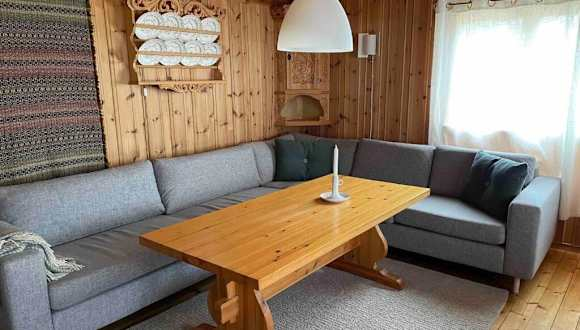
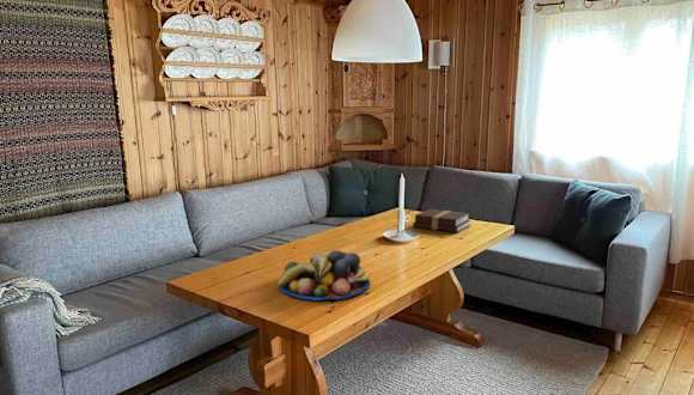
+ fruit bowl (324, 268)
+ book (442, 219)
